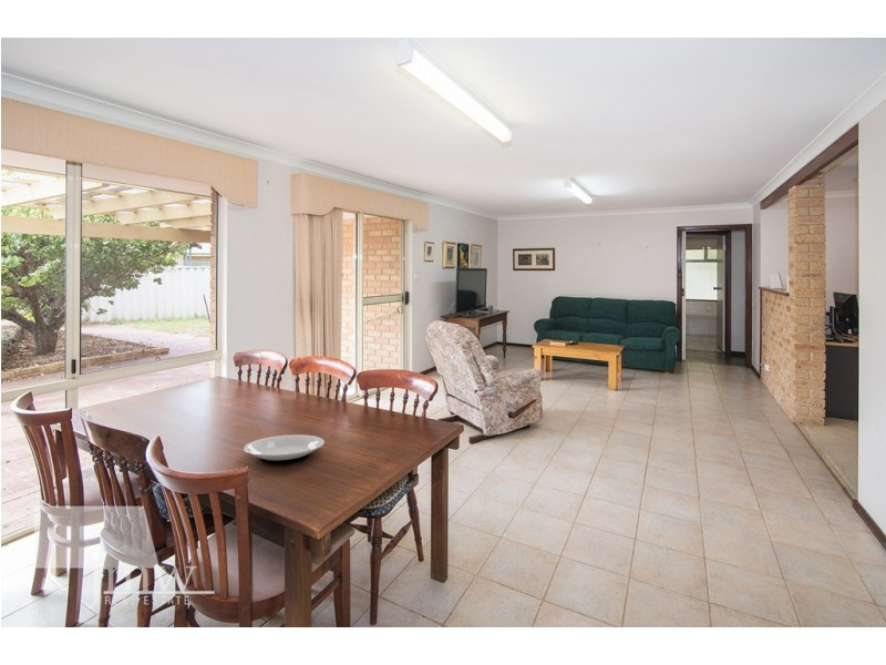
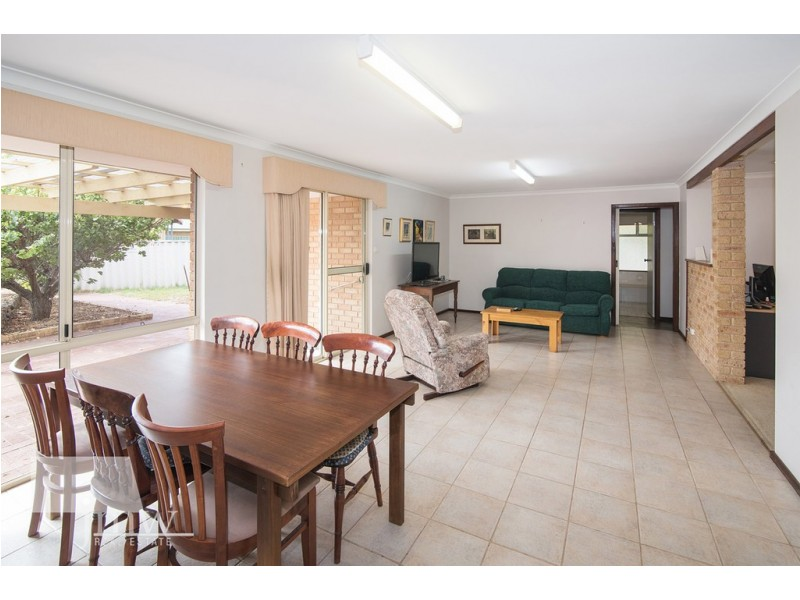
- plate (285, 449)
